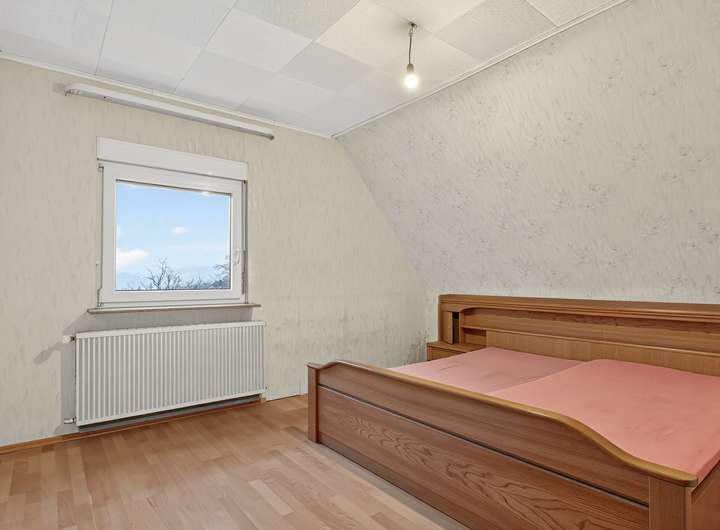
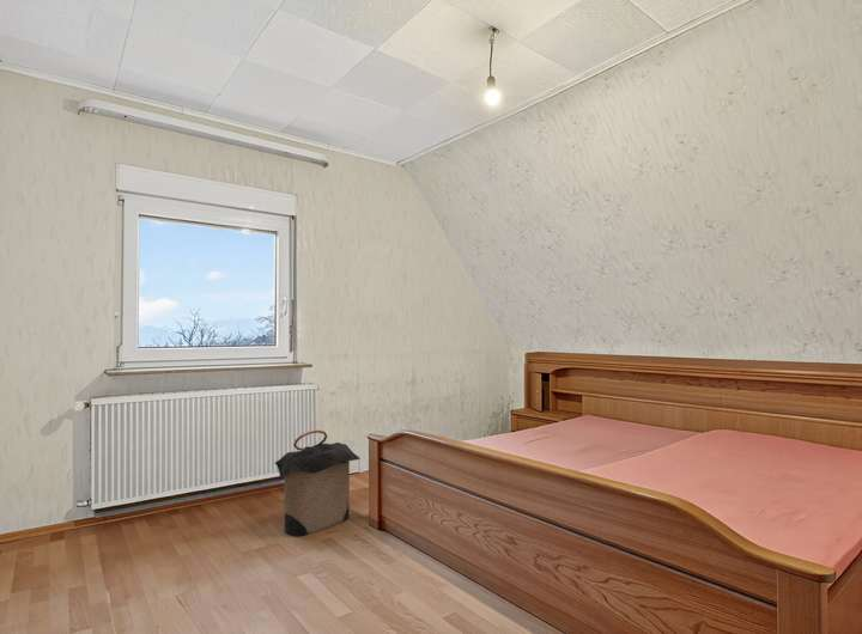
+ laundry hamper (317, 474)
